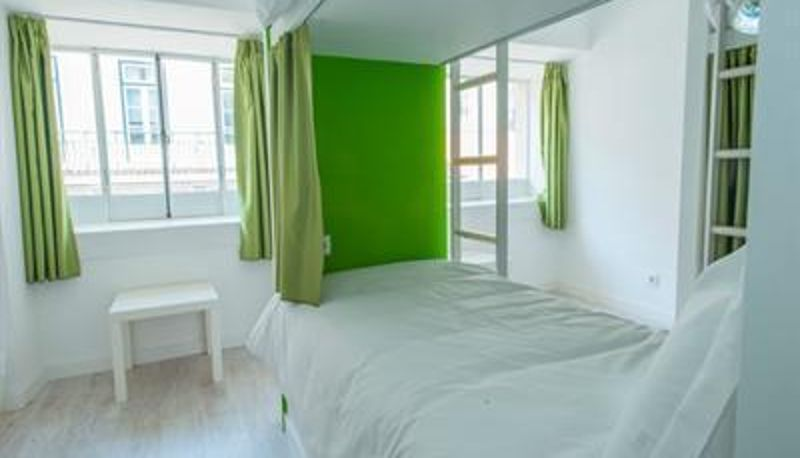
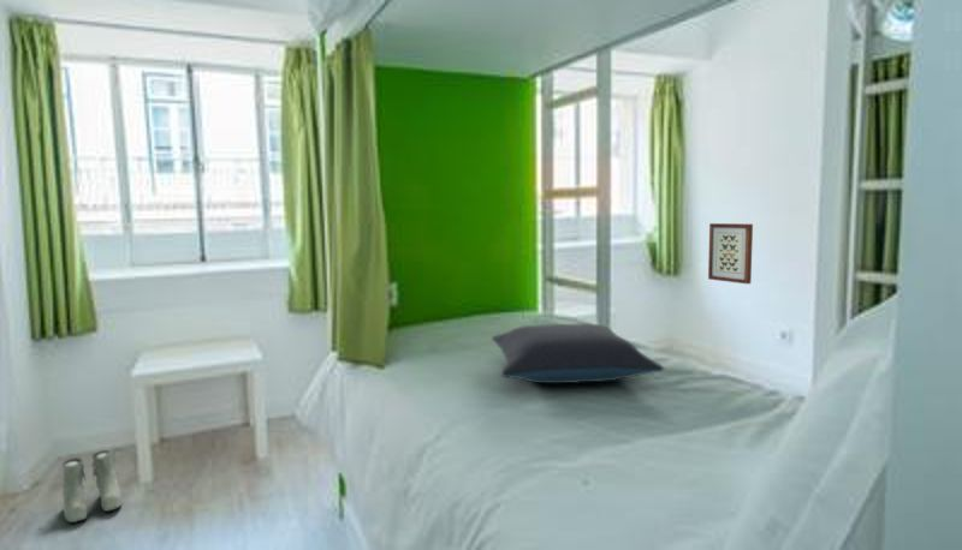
+ wall art (729, 252)
+ pillow (565, 352)
+ boots (94, 479)
